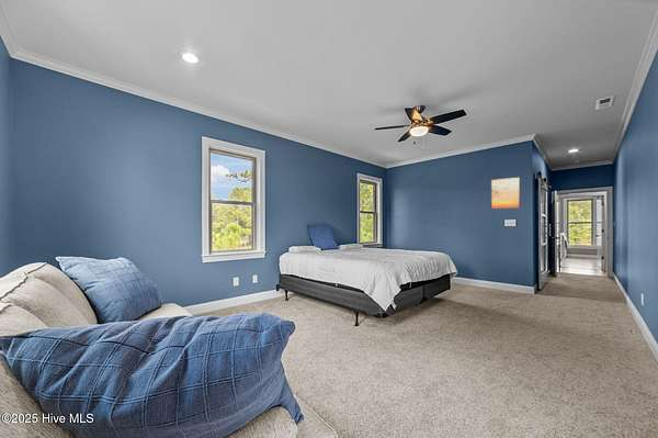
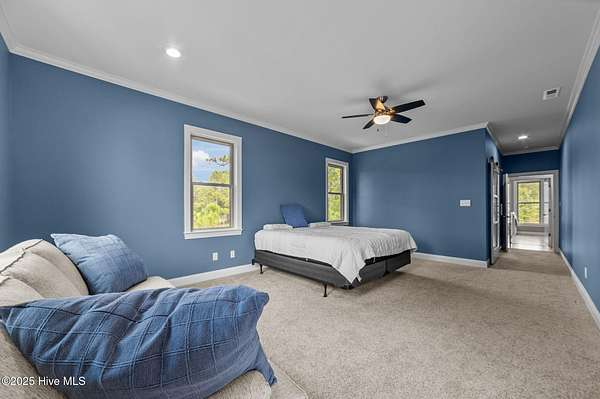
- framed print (504, 193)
